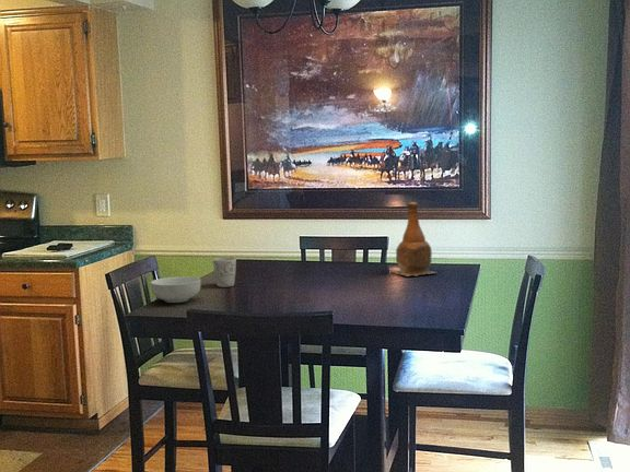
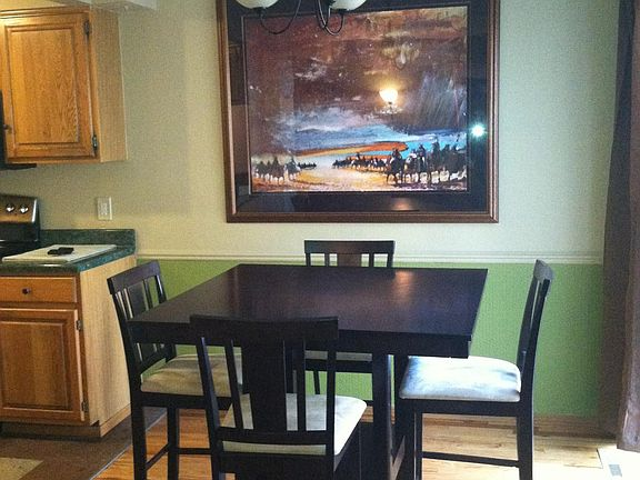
- mug (223, 271)
- cereal bowl (176, 290)
- bottle (413, 237)
